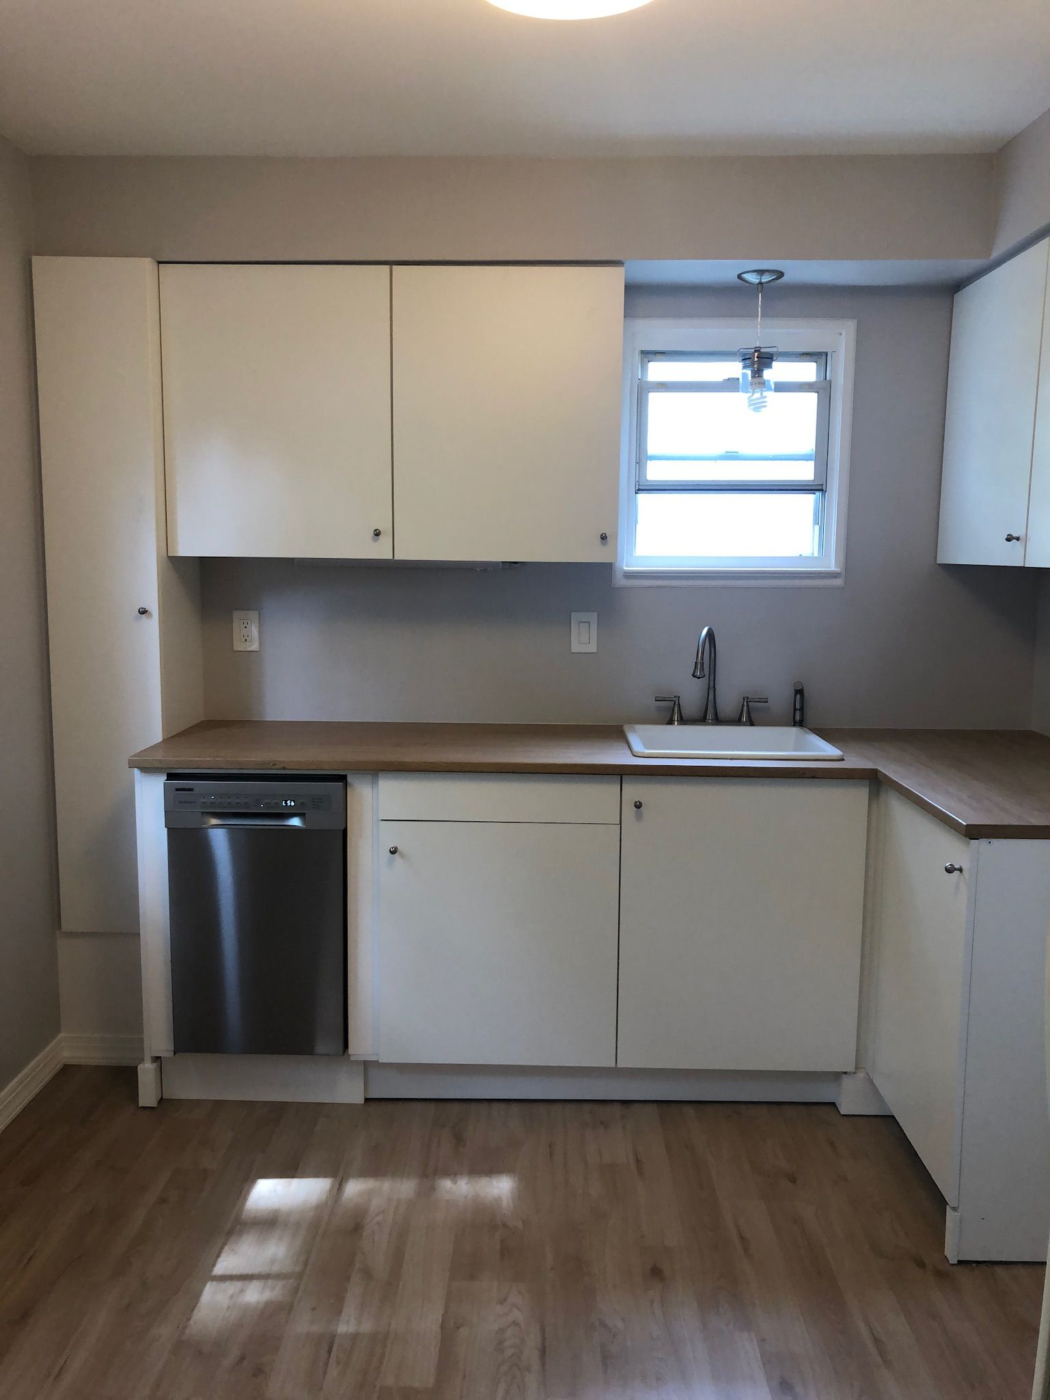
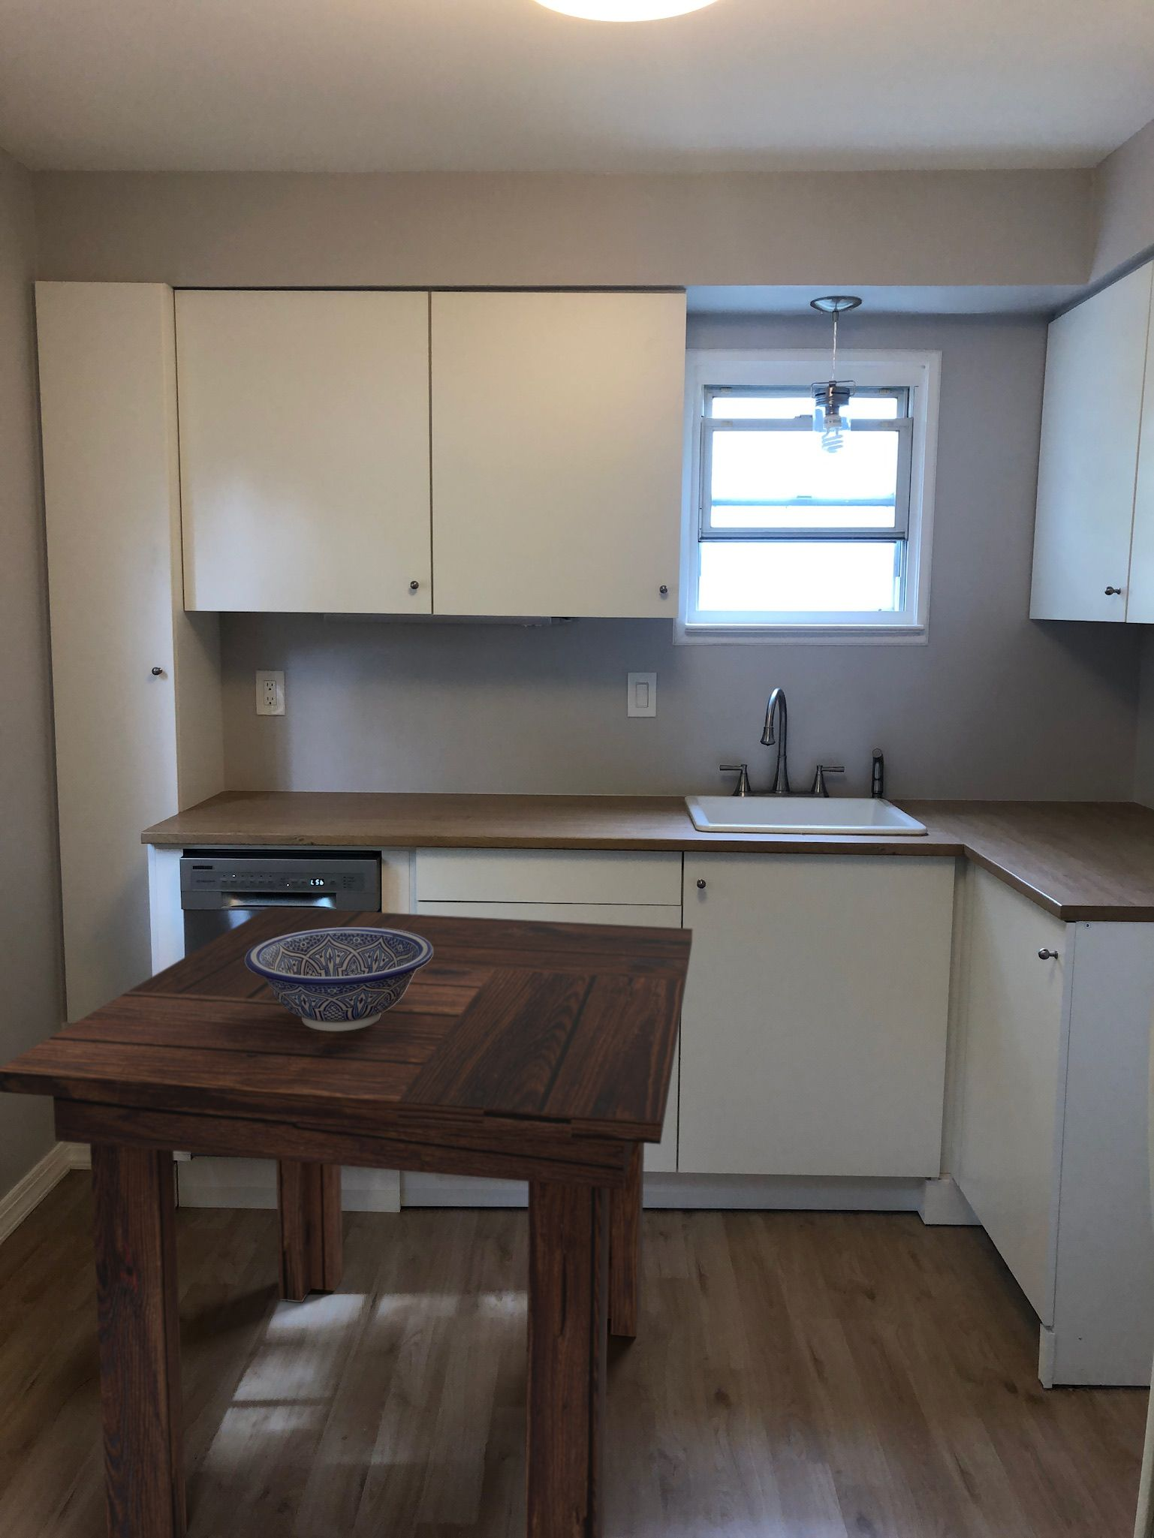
+ decorative bowl (341, 983)
+ dining table (418, 1172)
